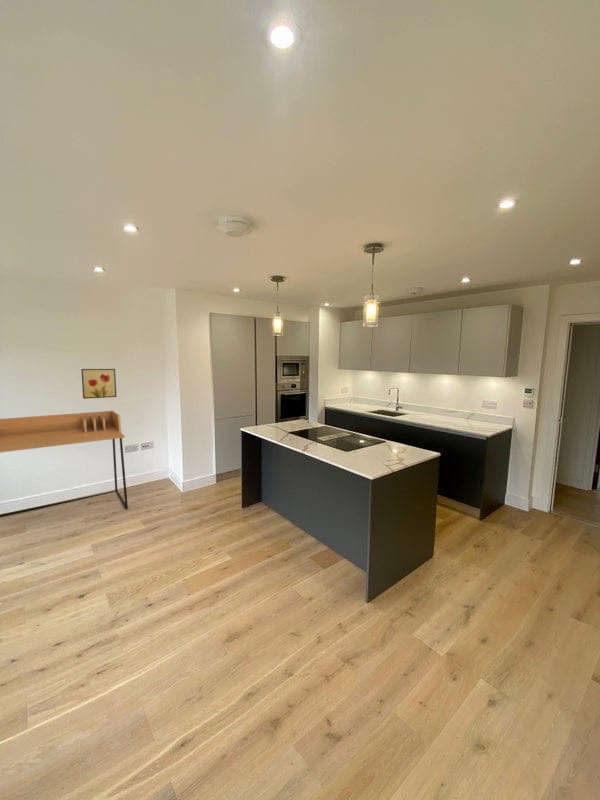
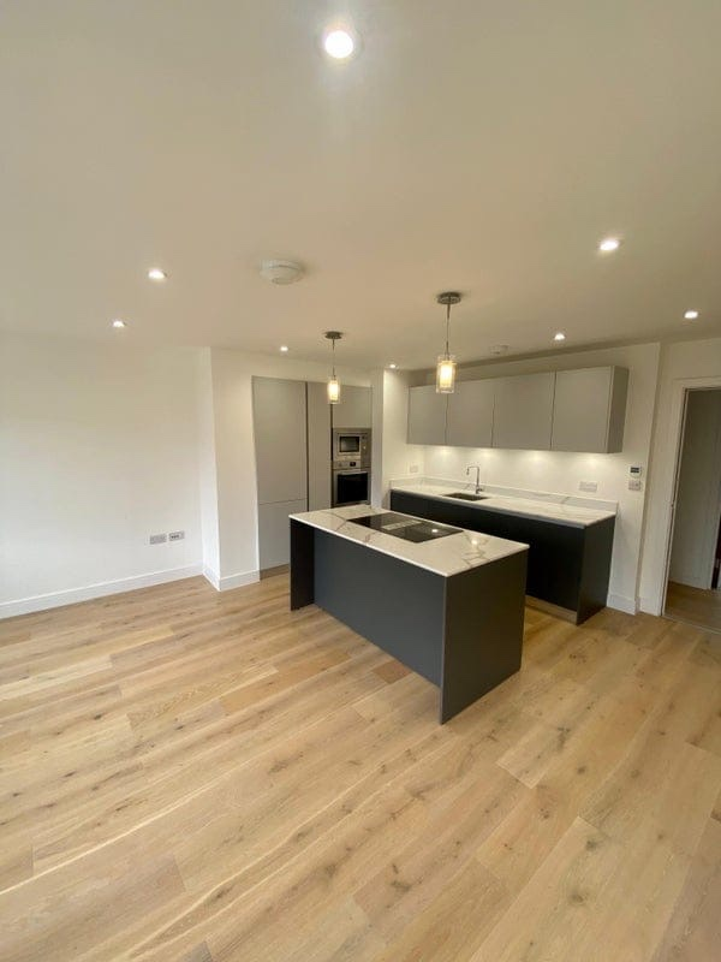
- wall art (99, 383)
- desk (58, 445)
